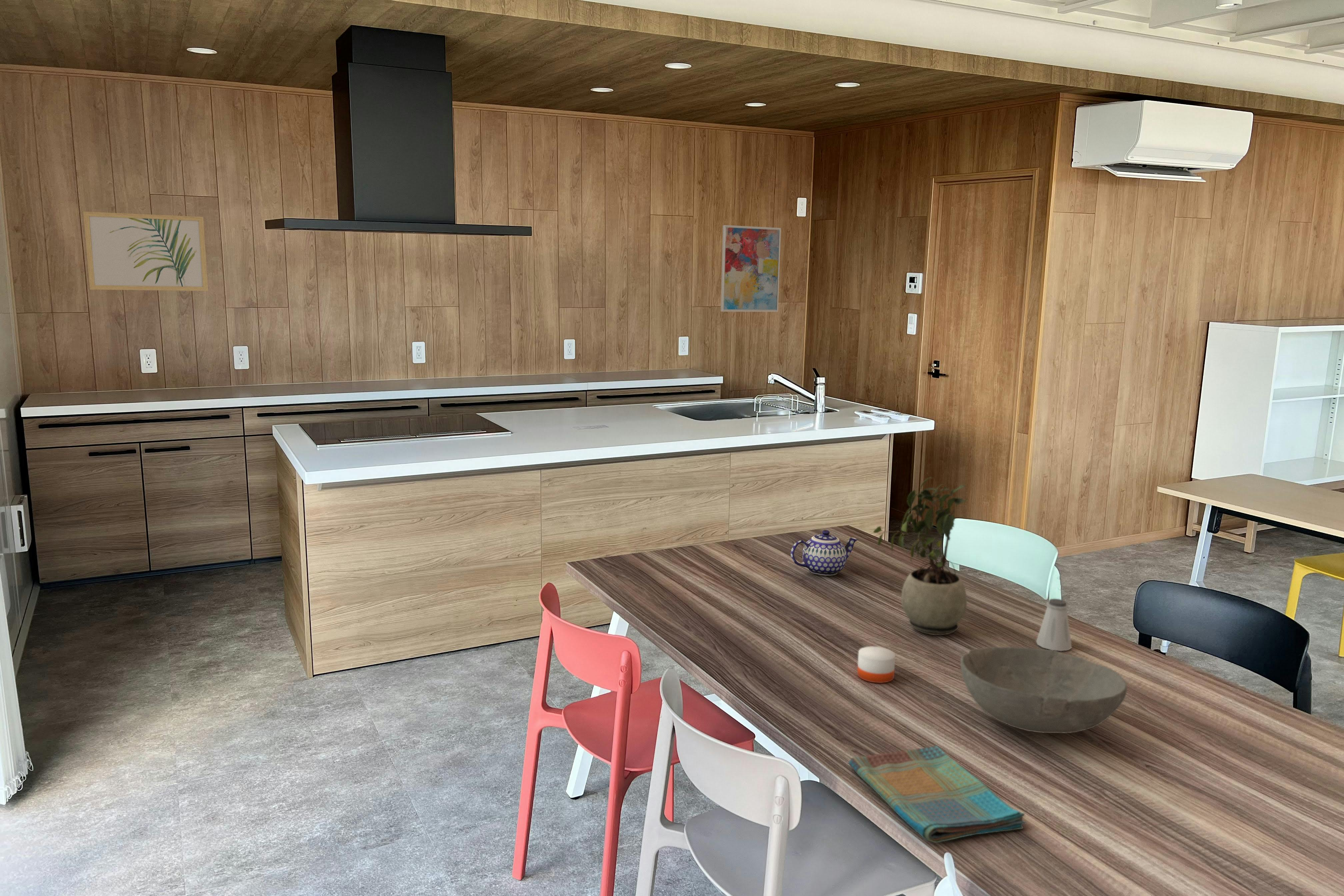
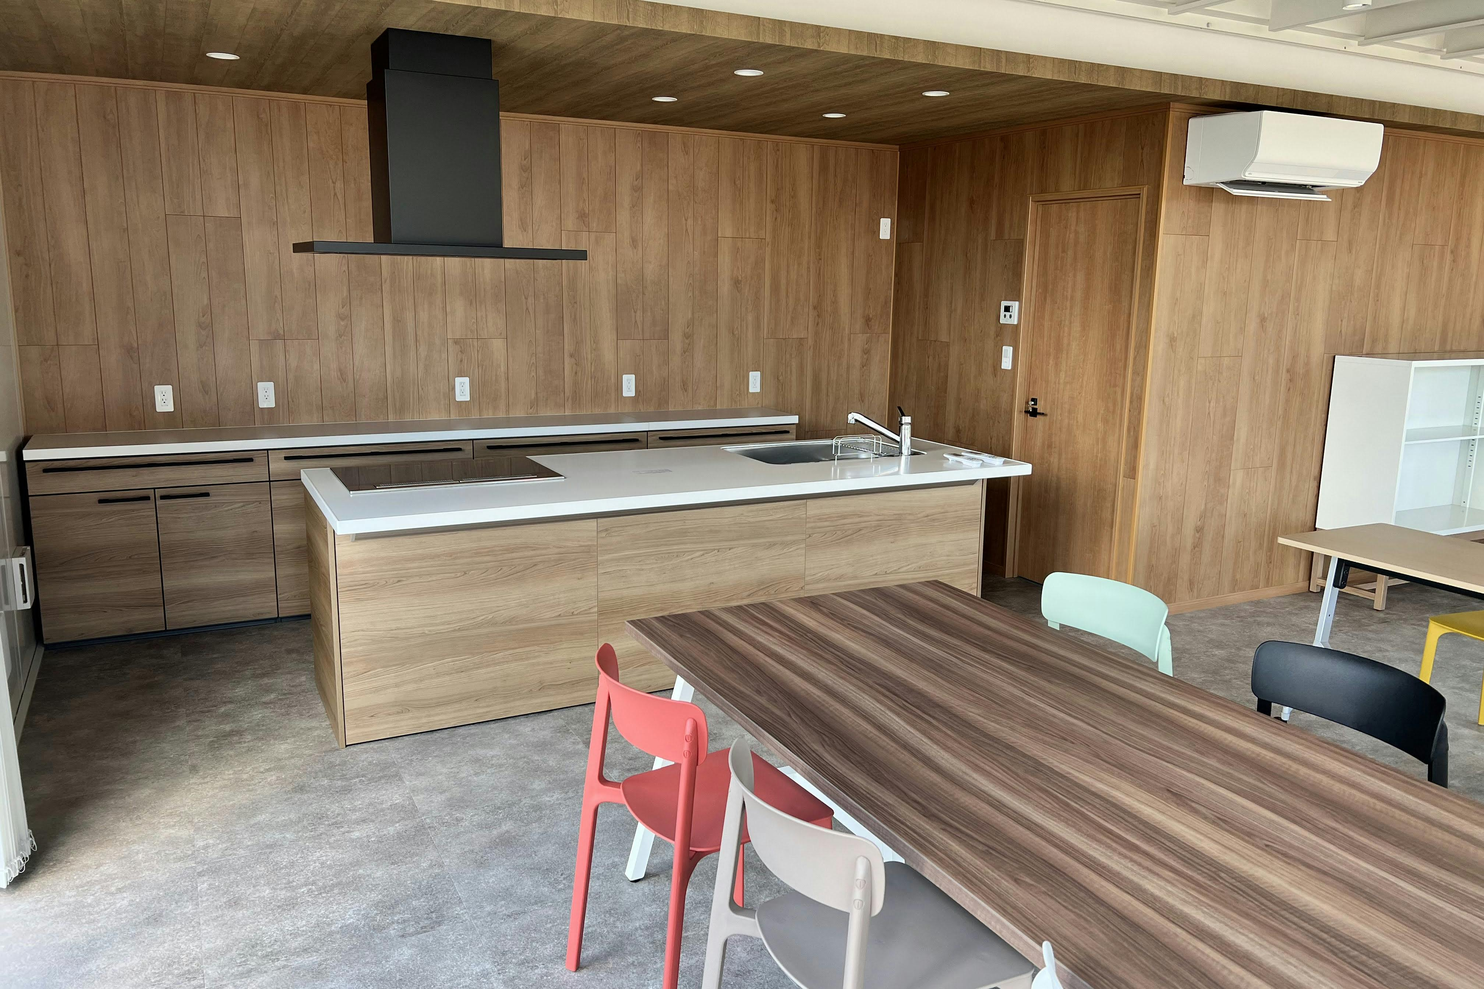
- teapot (825, 551)
- wall art (148, 252)
- wall art (751, 269)
- candle (877, 652)
- saltshaker (1056, 623)
- dish towel (932, 788)
- potted plant (924, 556)
- bowl (1040, 695)
